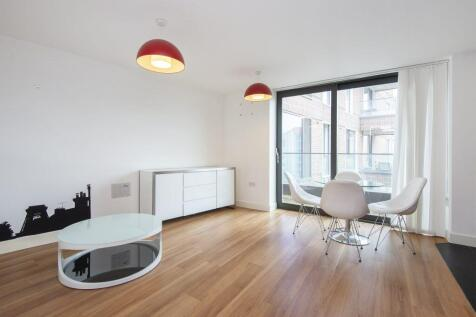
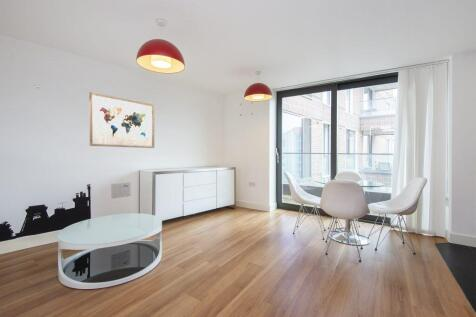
+ wall art (125, 123)
